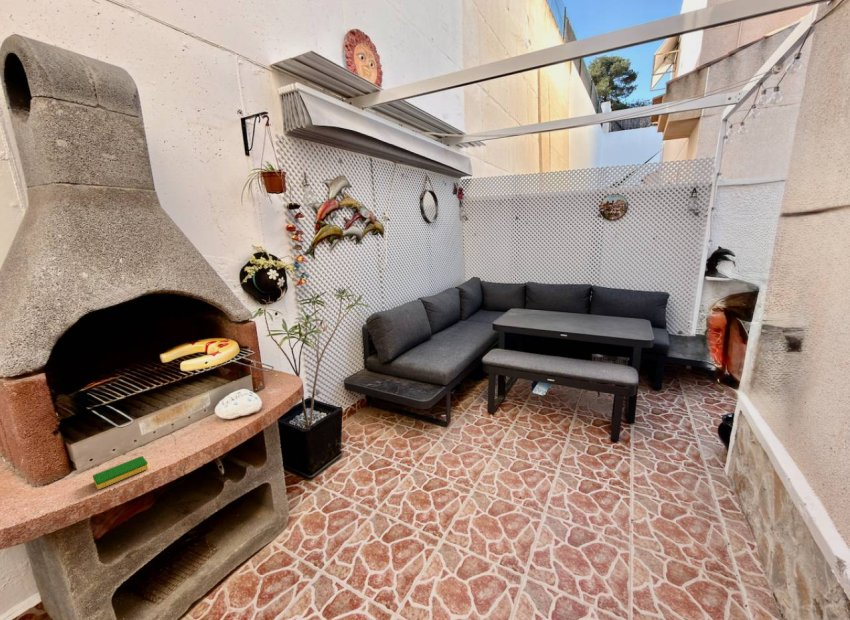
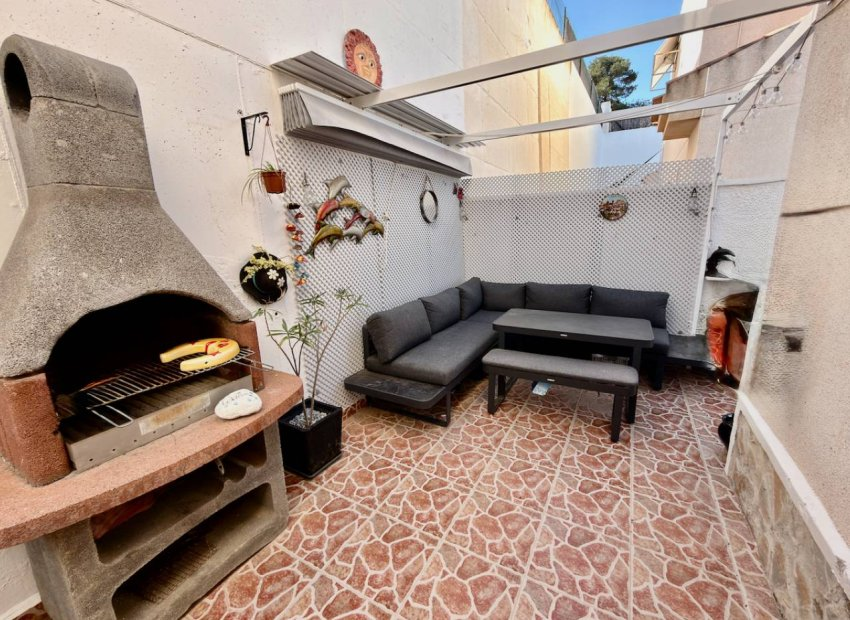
- dish sponge (121, 471)
